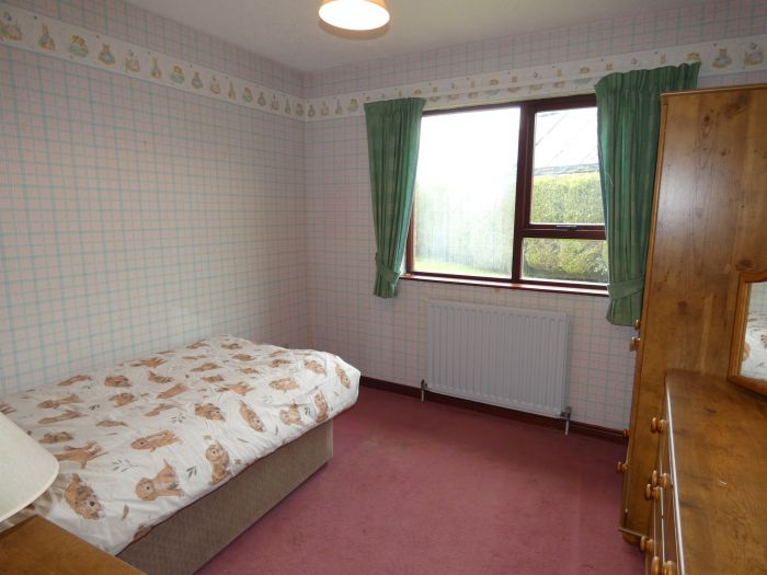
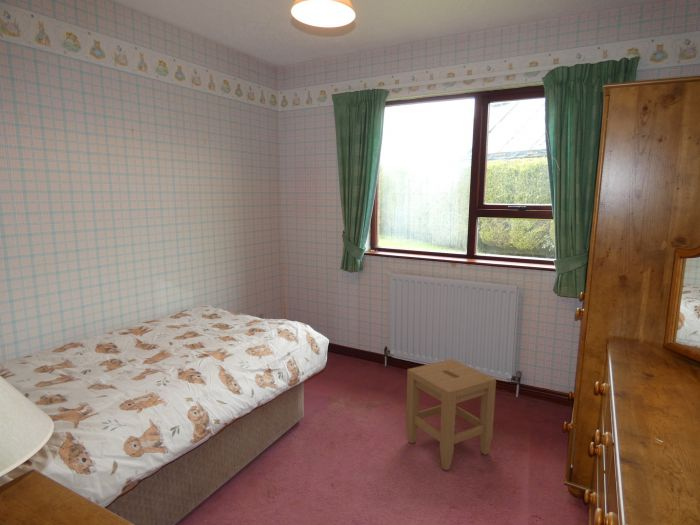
+ stool (449, 411)
